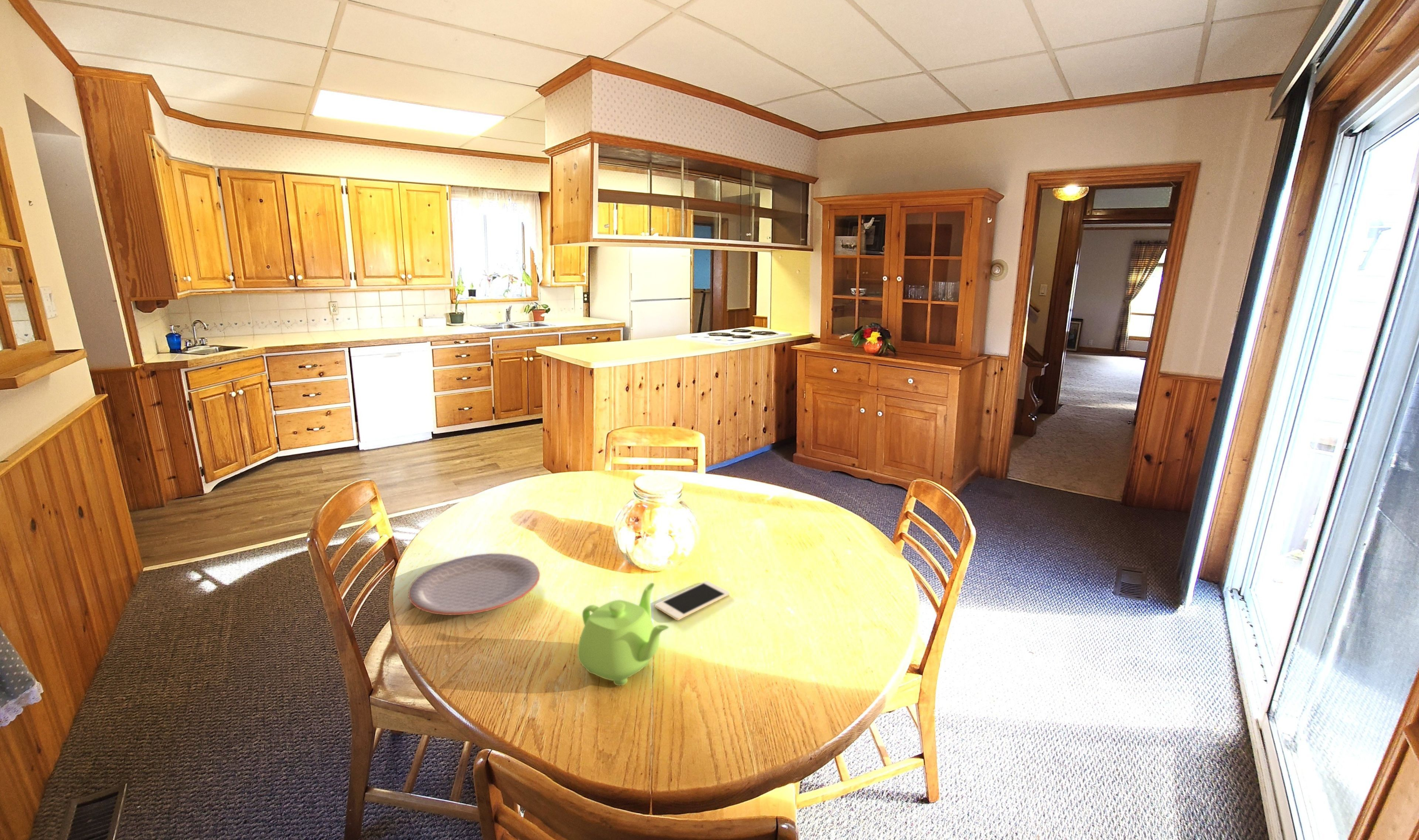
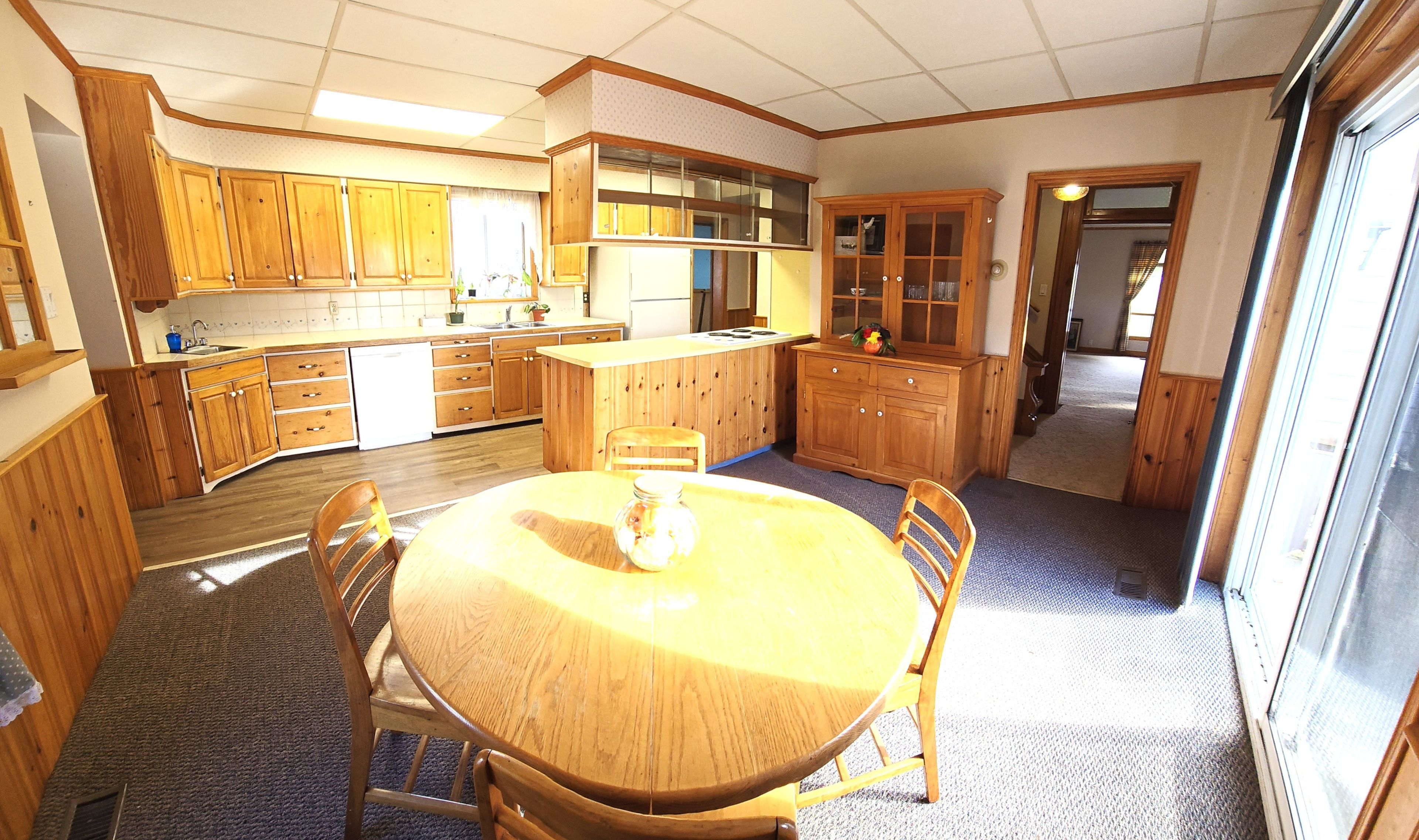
- cell phone (693, 599)
- plate (476, 585)
- teapot (631, 633)
